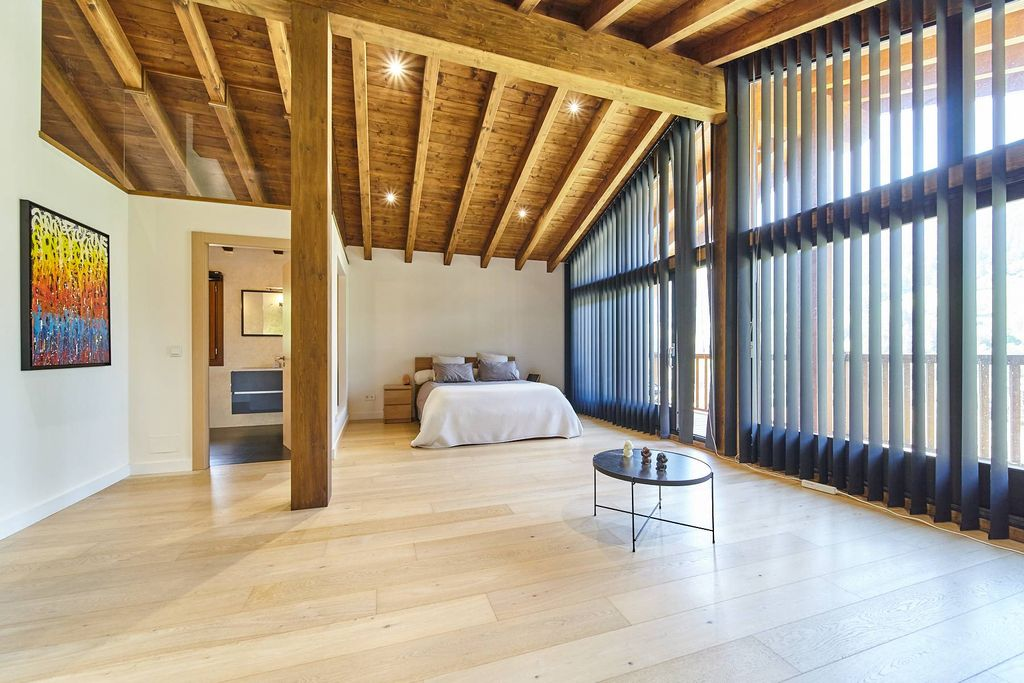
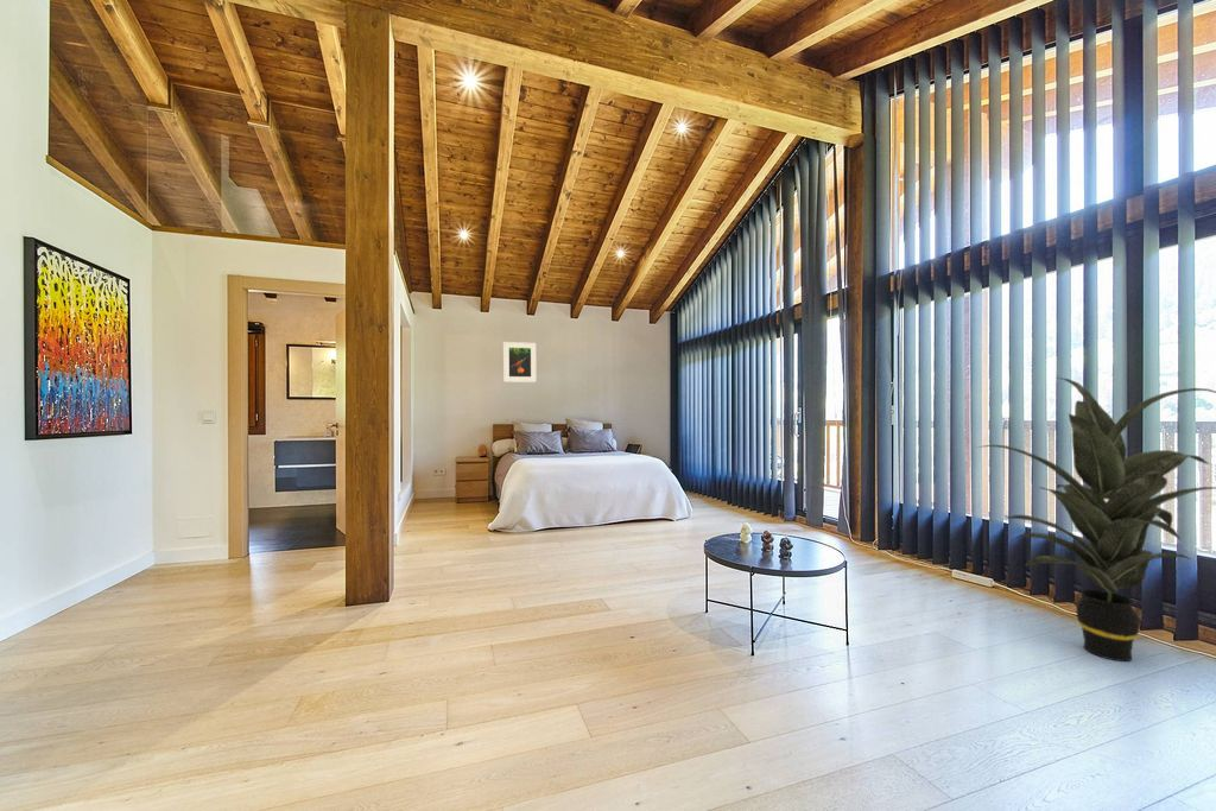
+ indoor plant (1097, 512)
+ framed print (519, 362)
